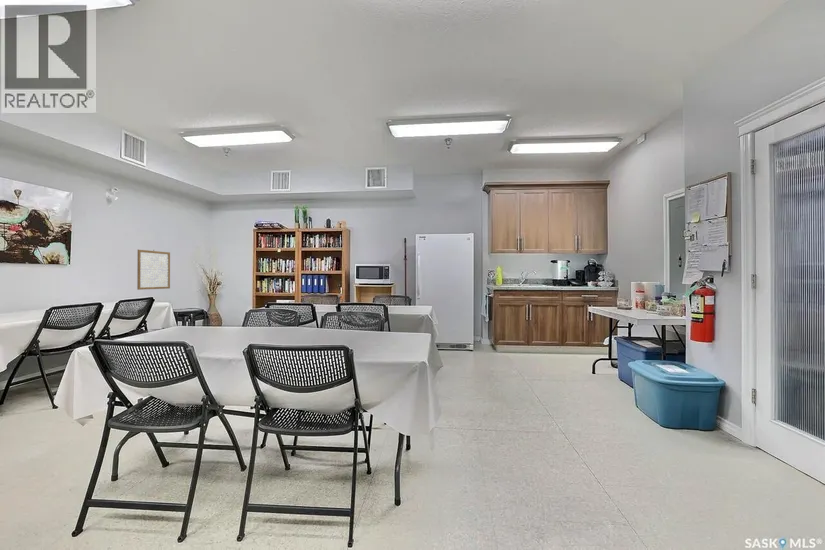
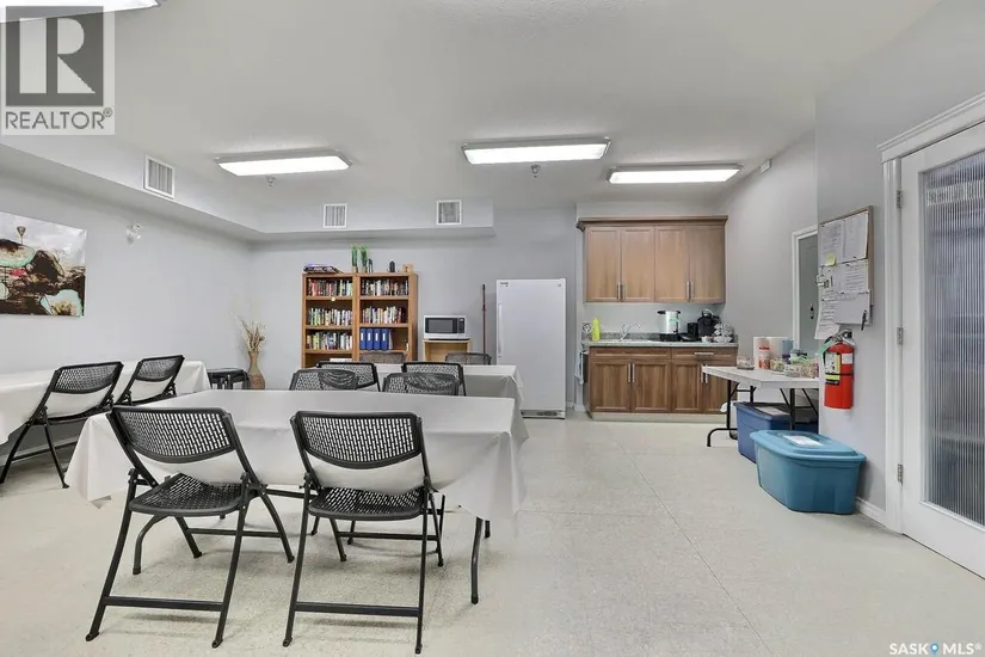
- wall art (154, 268)
